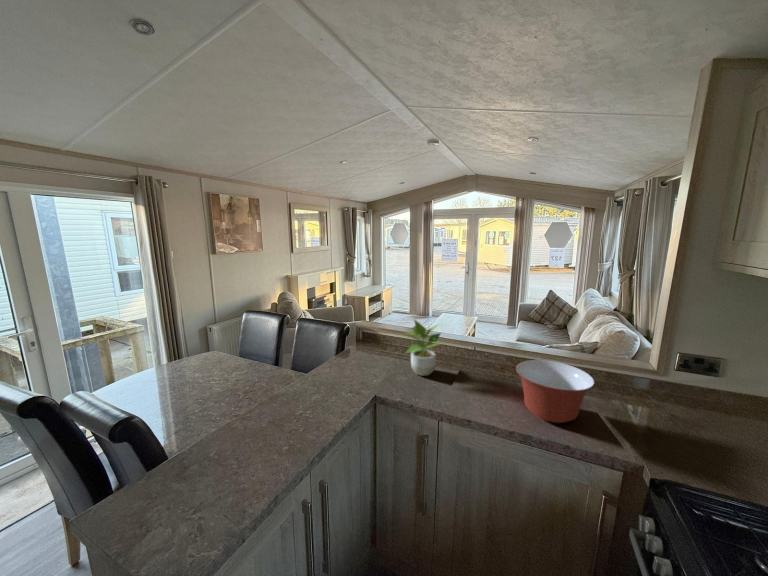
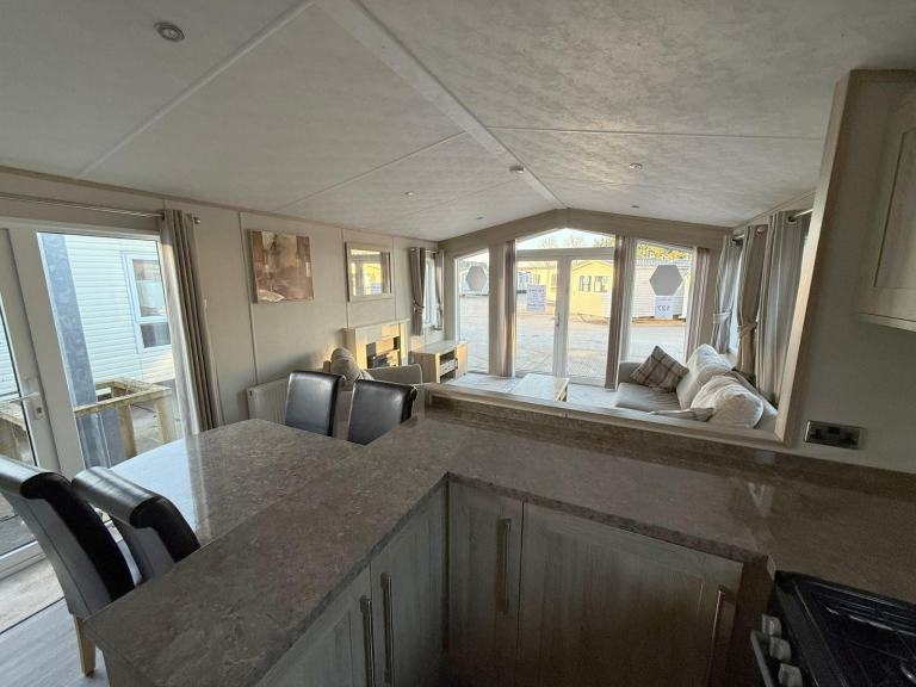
- mixing bowl (551, 393)
- potted plant (418, 347)
